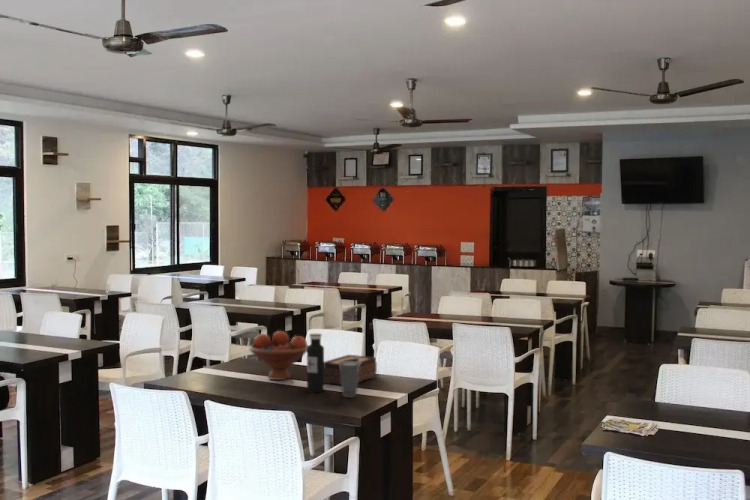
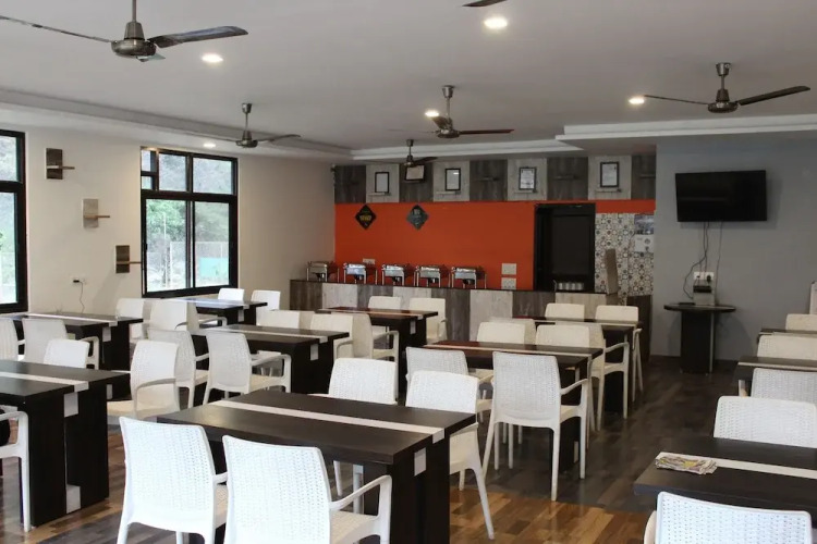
- cup (349, 379)
- fruit bowl (279, 356)
- tissue box (349, 360)
- water bottle (315, 362)
